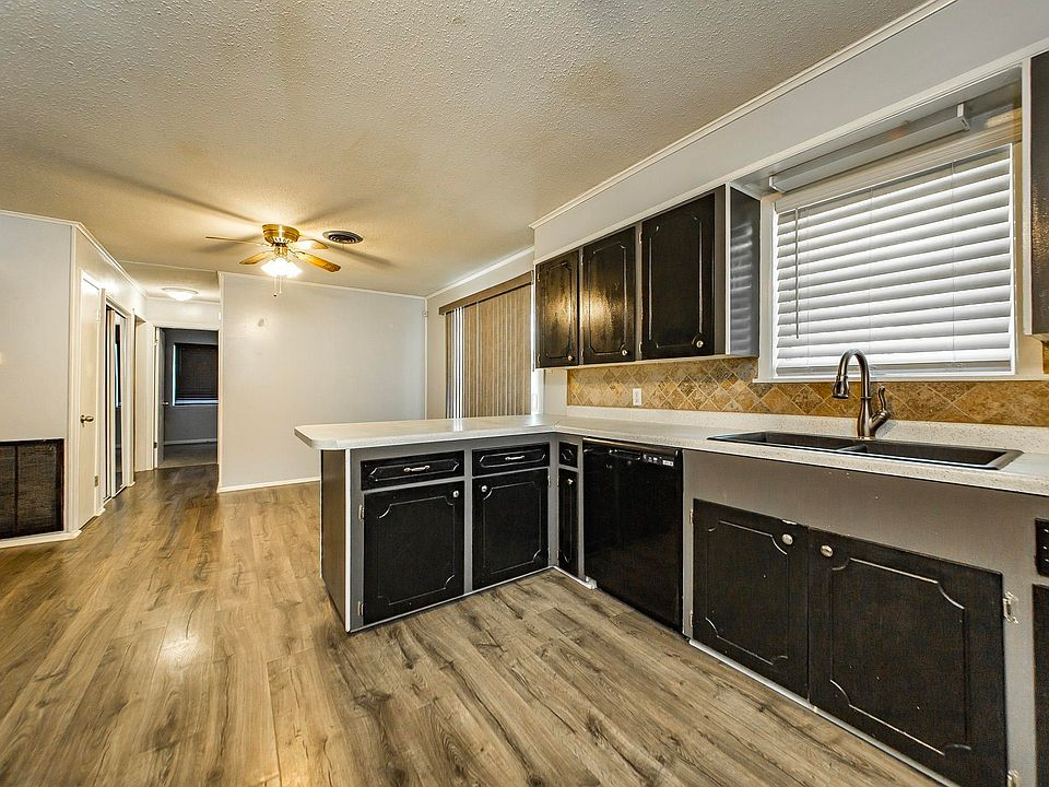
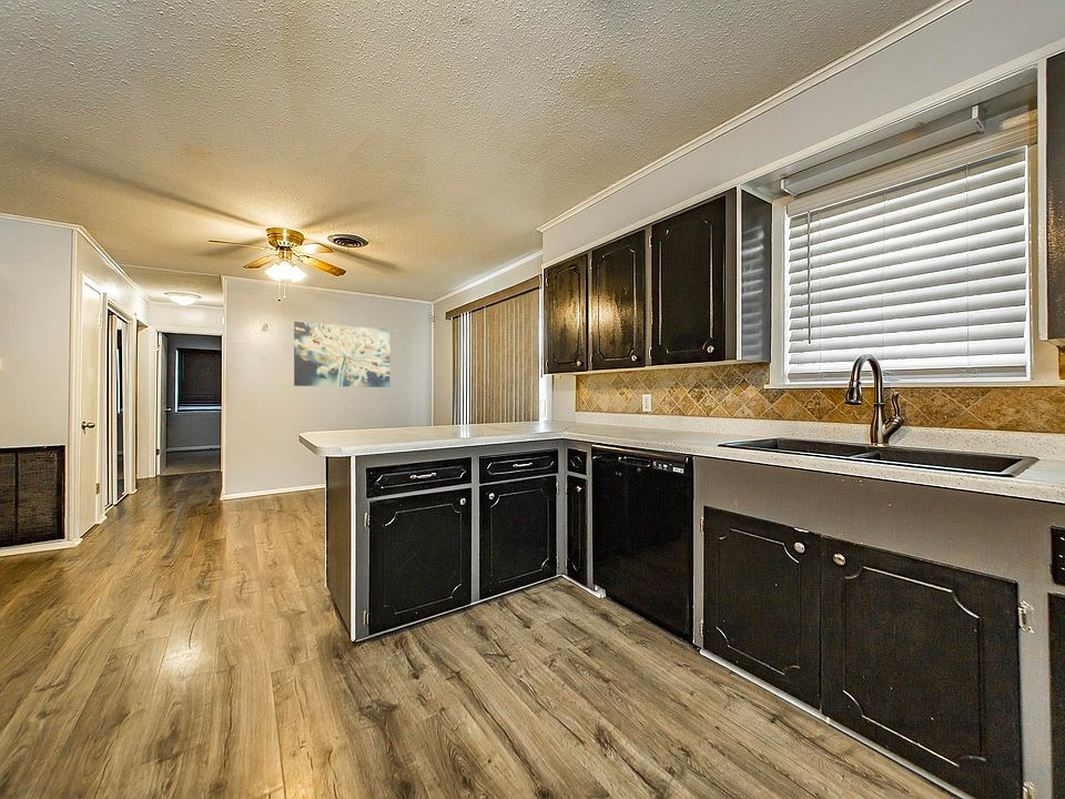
+ wall art (344, 356)
